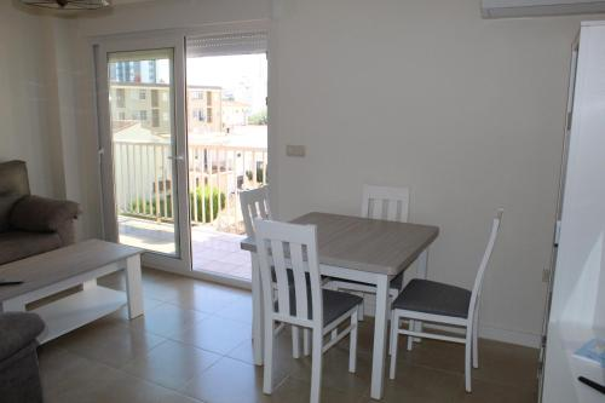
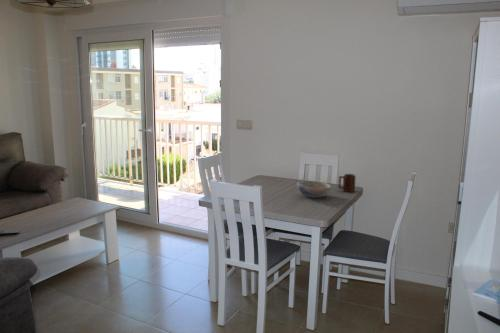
+ mug (346, 182)
+ bowl (313, 189)
